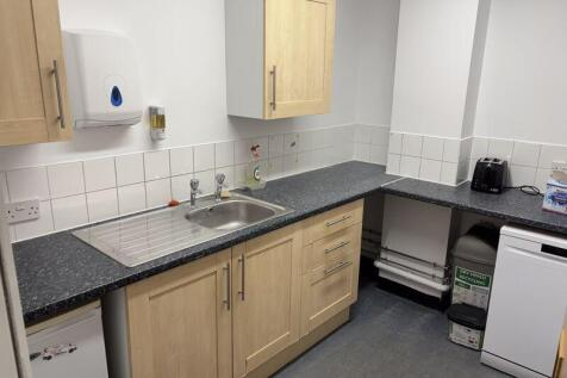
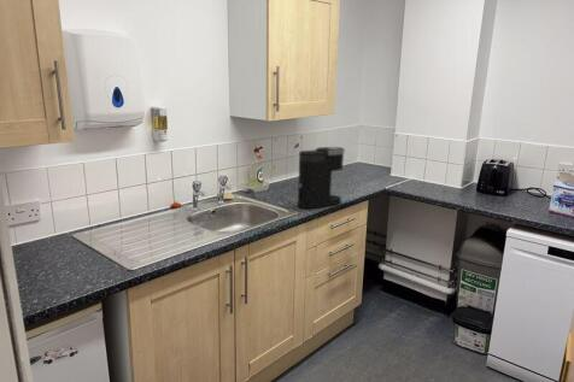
+ coffee maker (321, 176)
